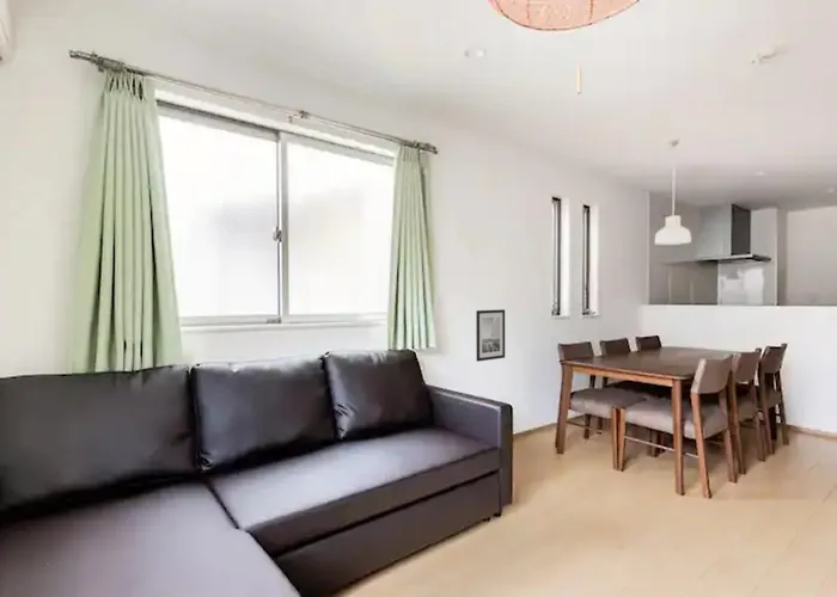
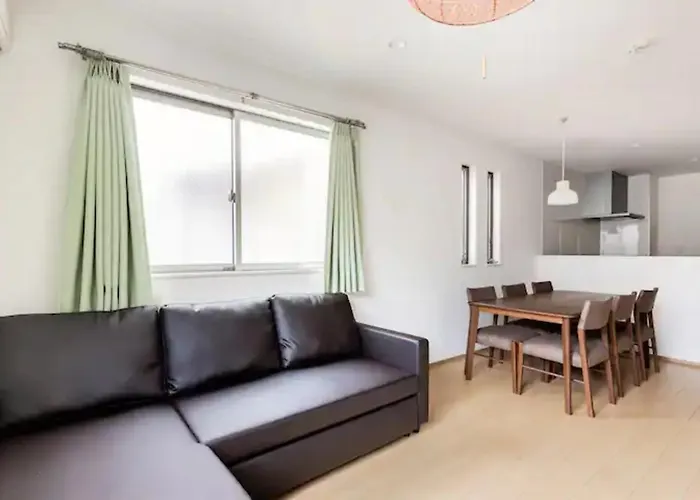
- wall art (490, 334)
